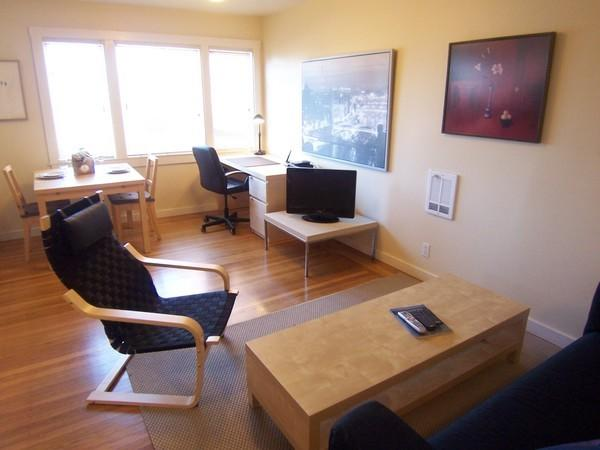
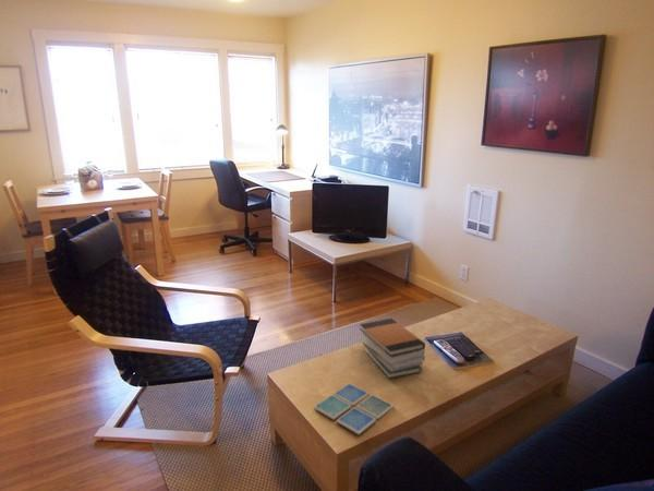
+ book stack (391, 347)
+ drink coaster (353, 405)
